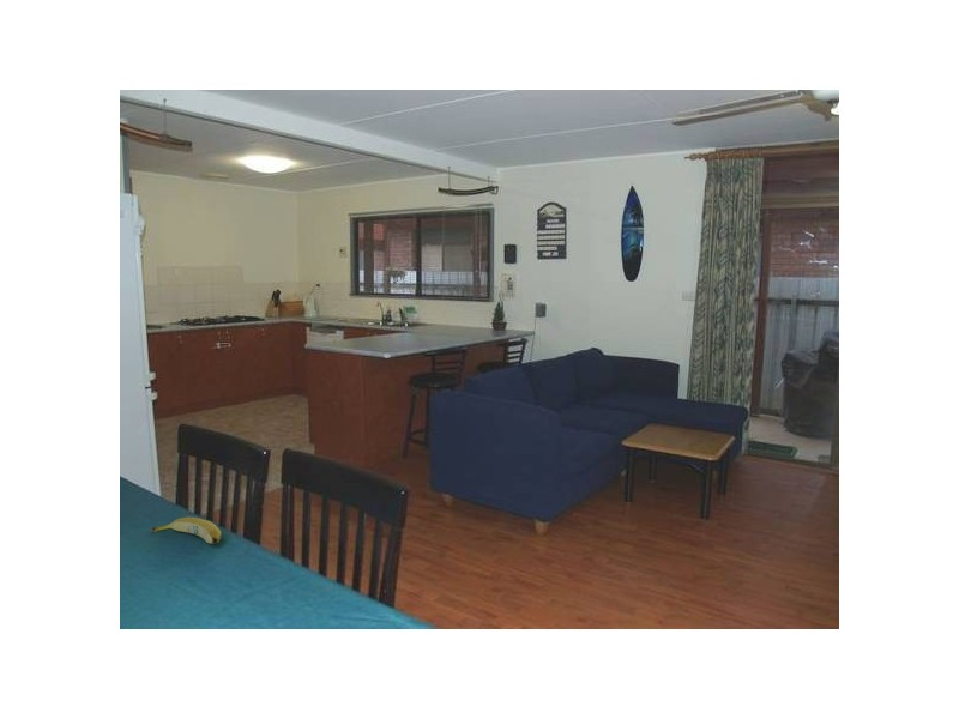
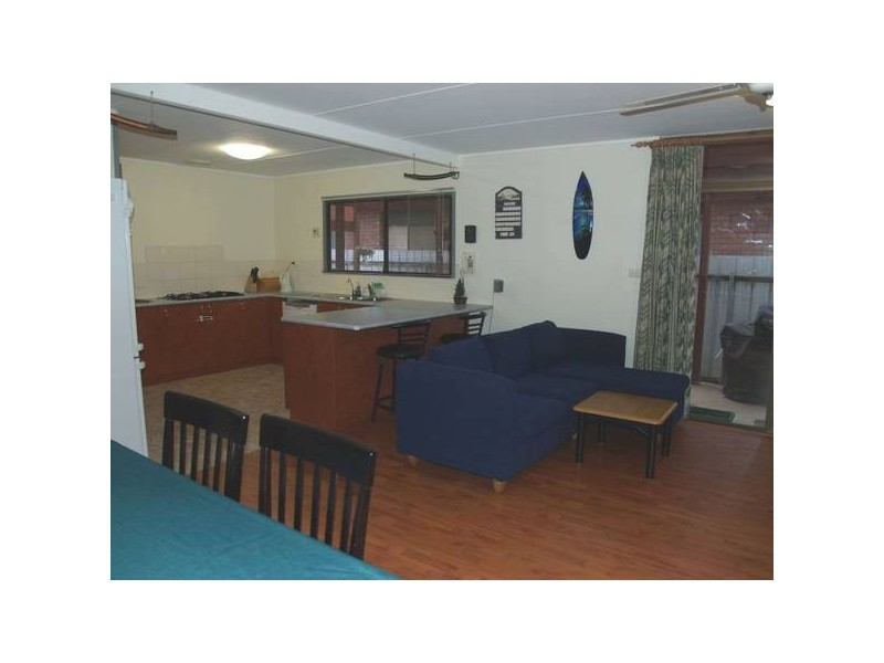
- fruit (193, 528)
